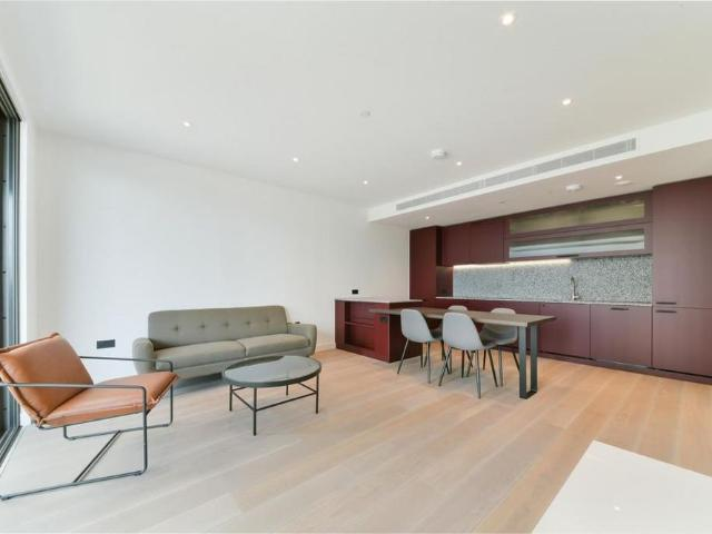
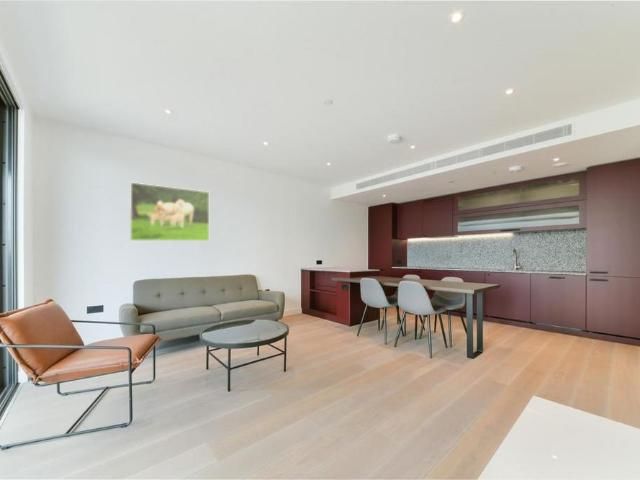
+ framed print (173, 214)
